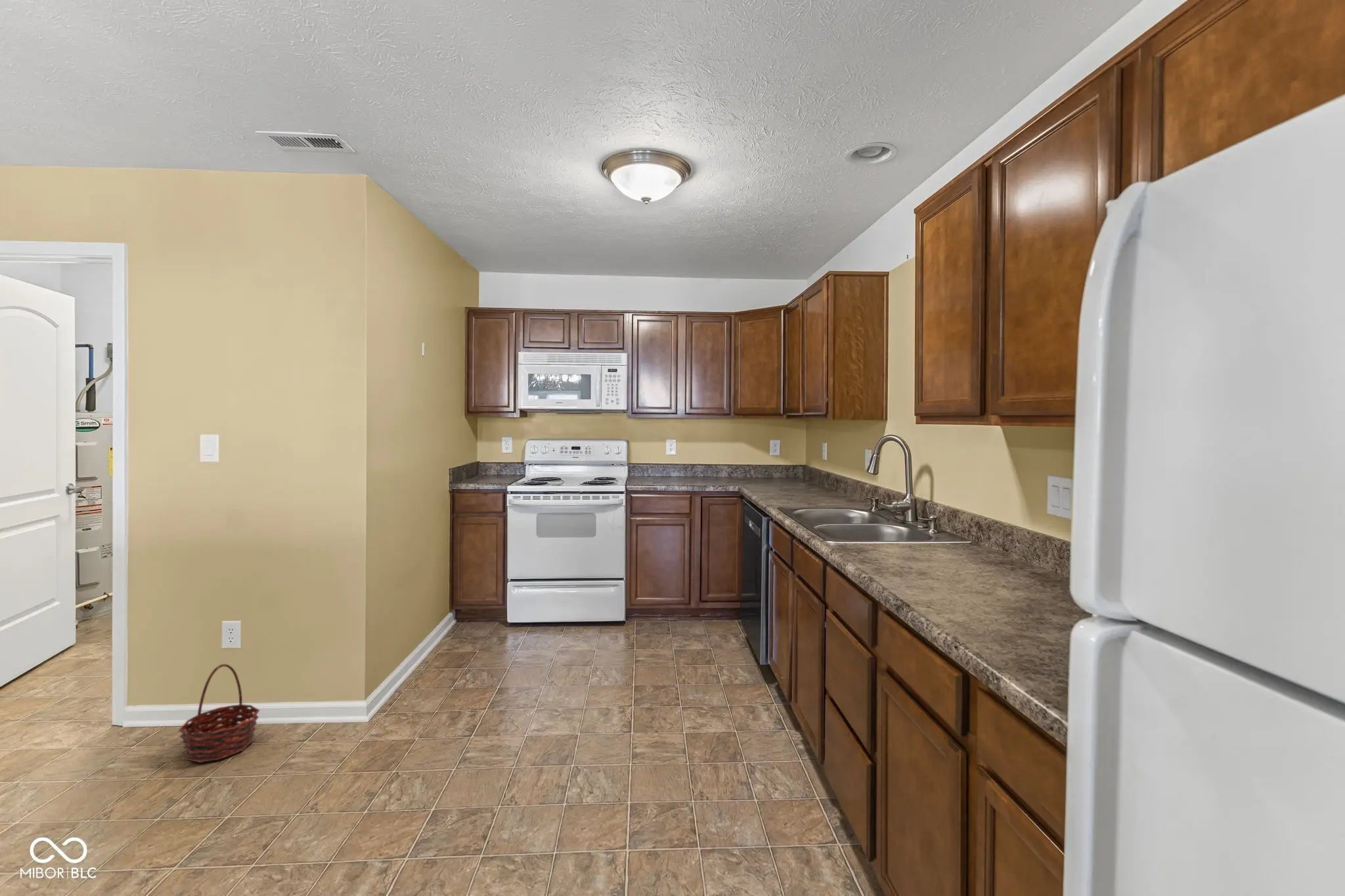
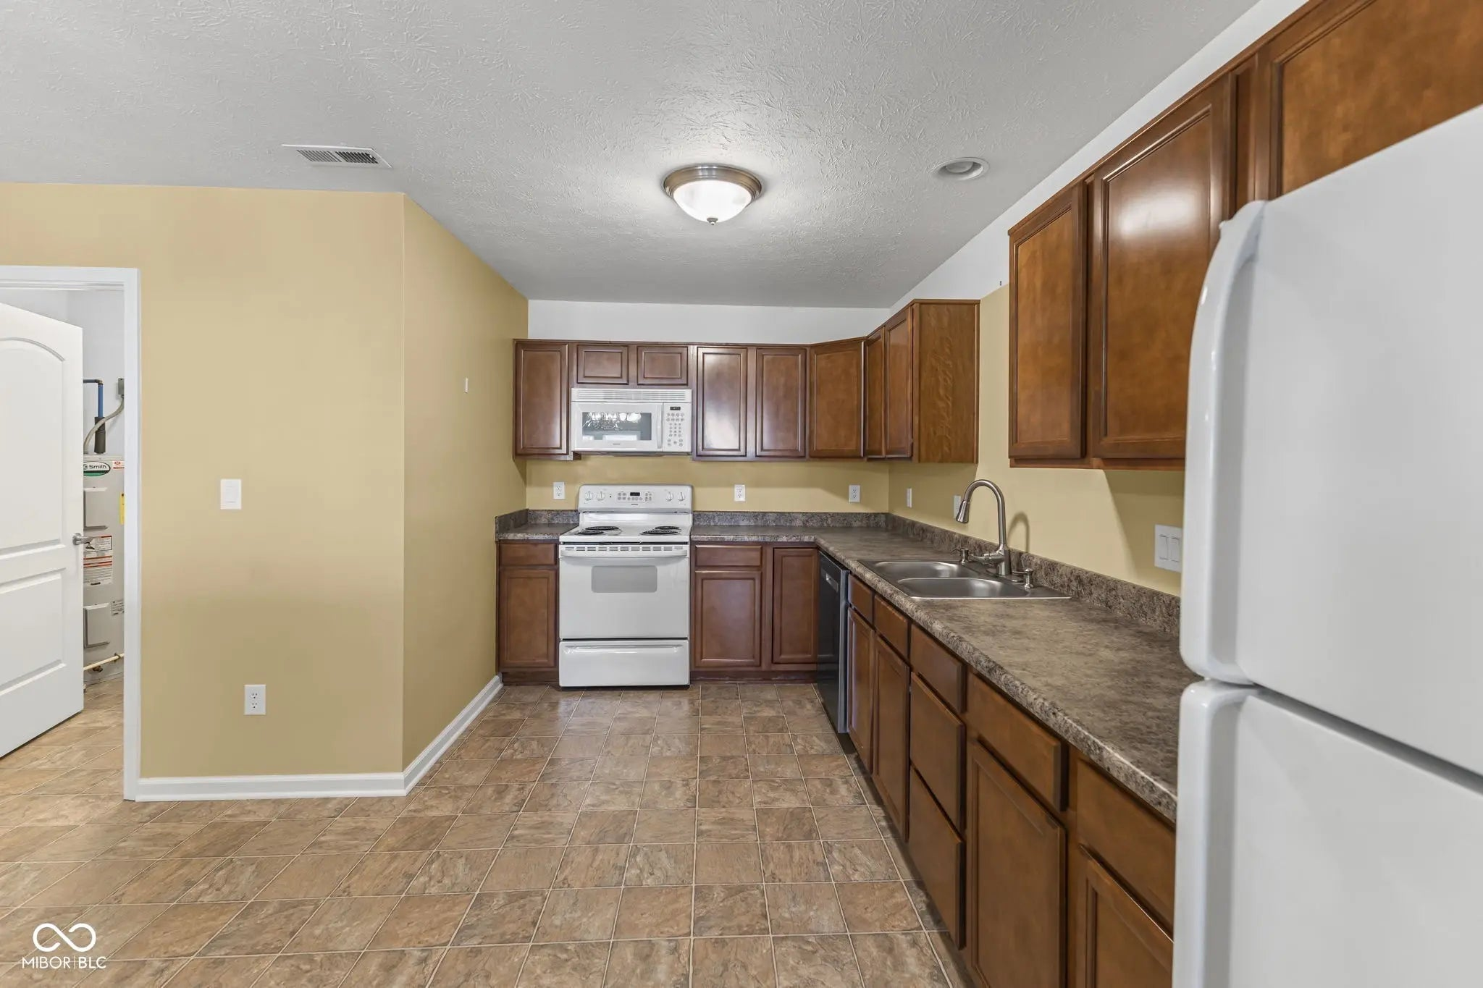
- basket (220, 707)
